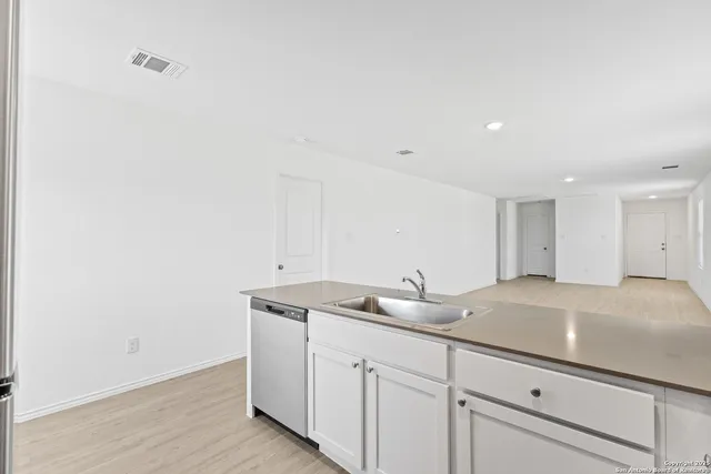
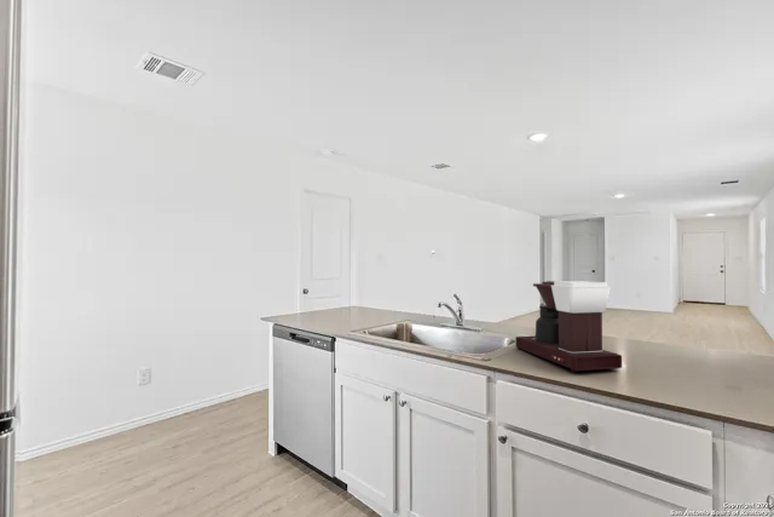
+ coffee maker (562, 318)
